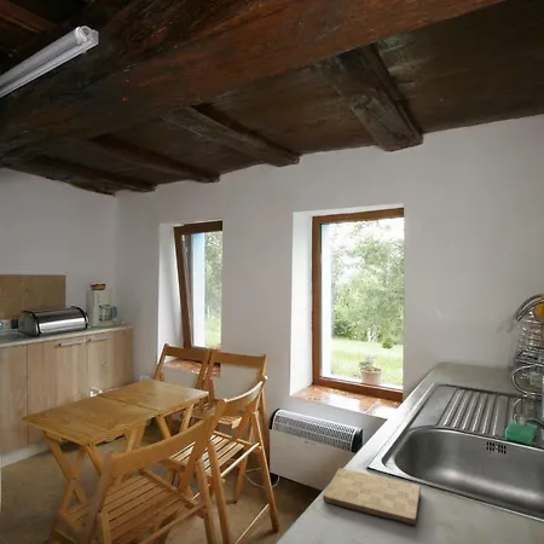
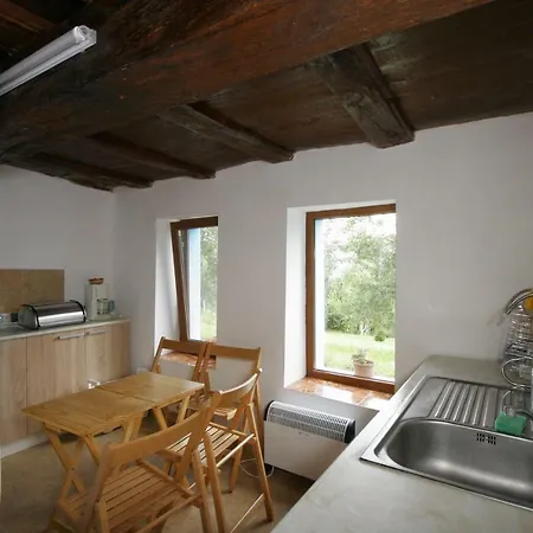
- cutting board (372, 492)
